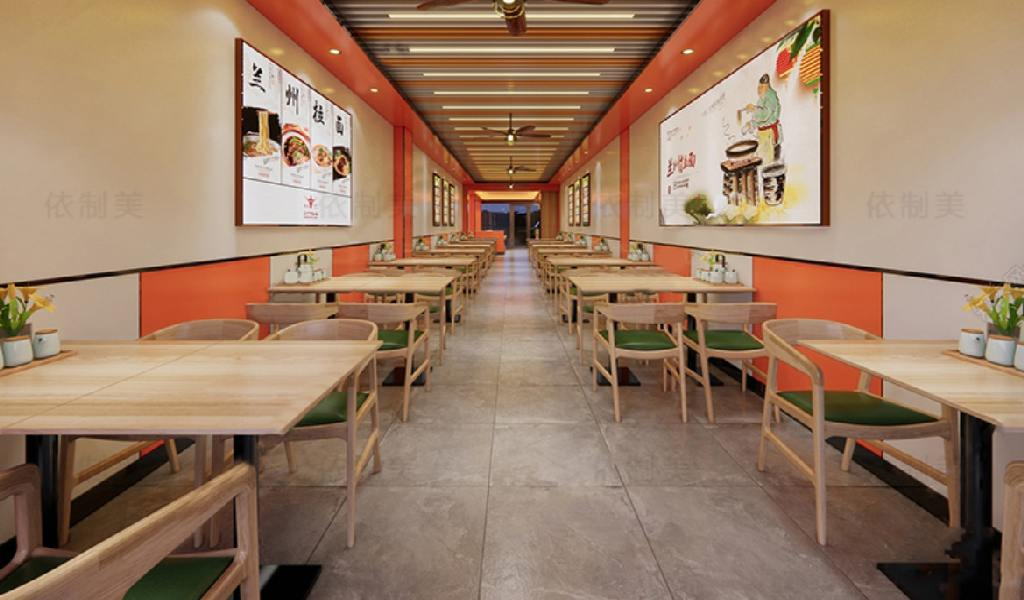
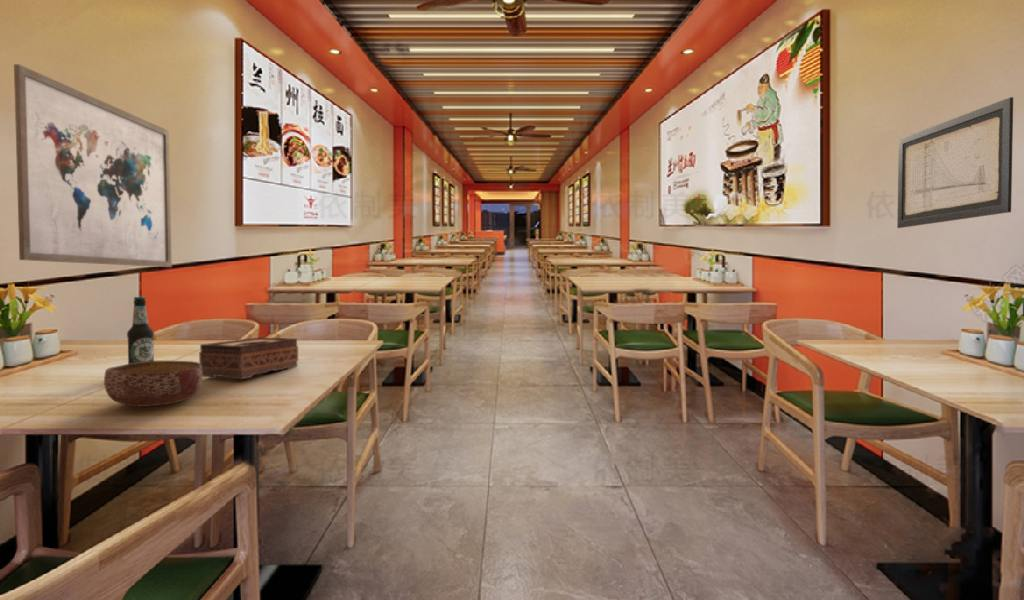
+ wall art (107, 184)
+ tissue box (251, 356)
+ bowl (155, 384)
+ bottle (140, 335)
+ wall art (947, 171)
